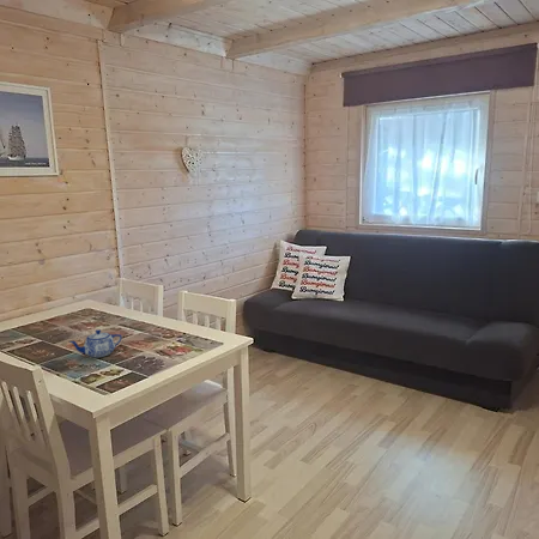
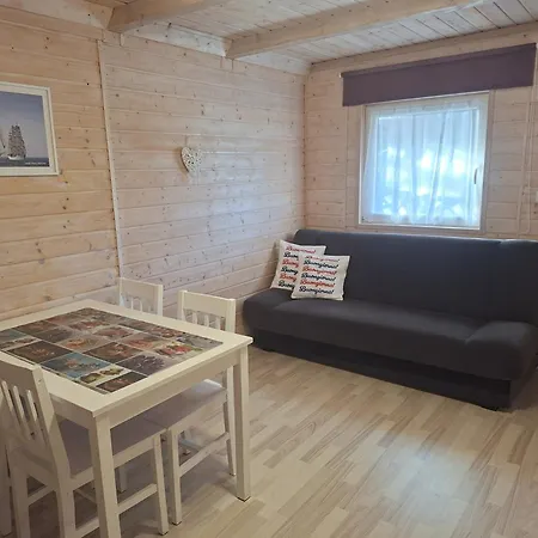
- teapot (96, 343)
